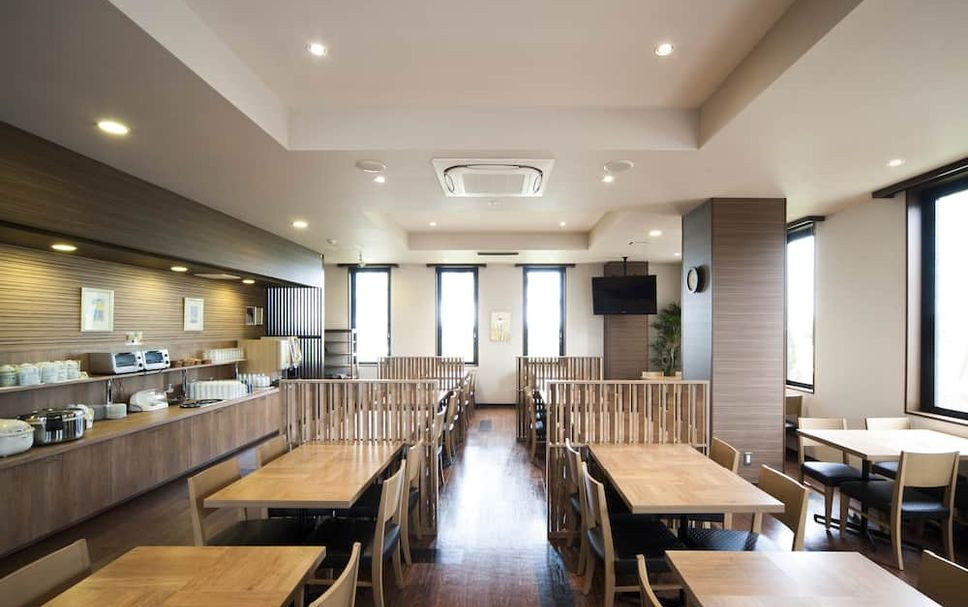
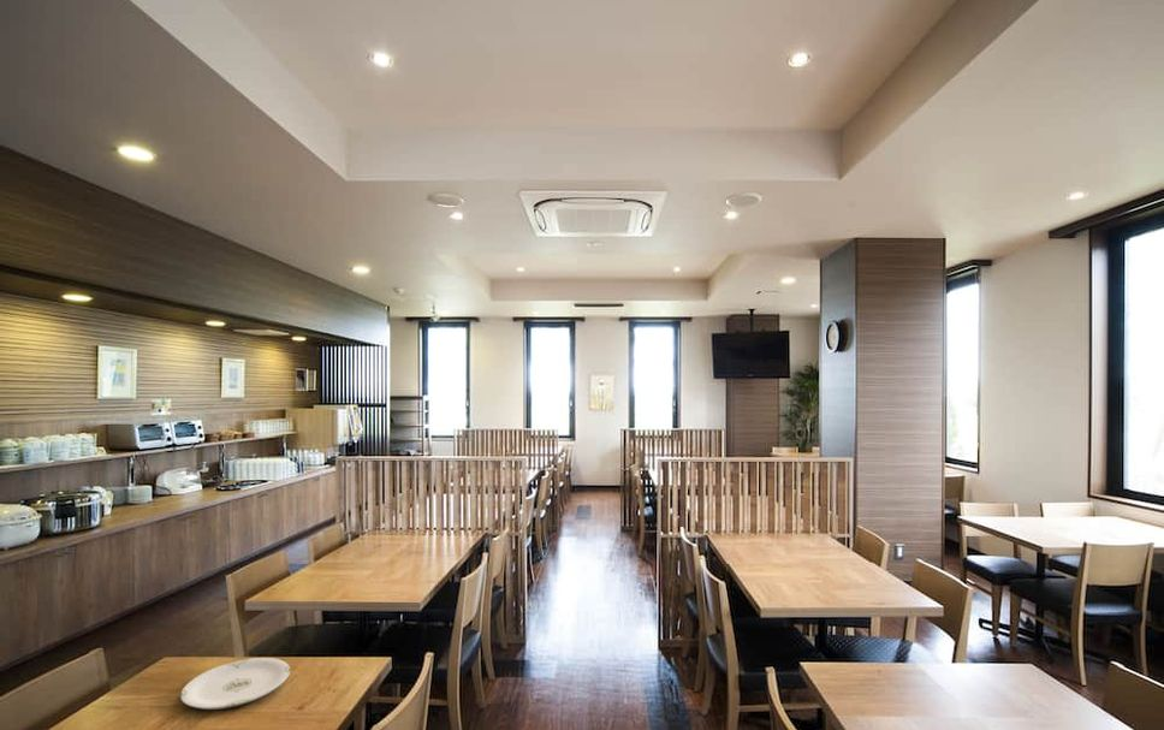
+ plate (237, 684)
